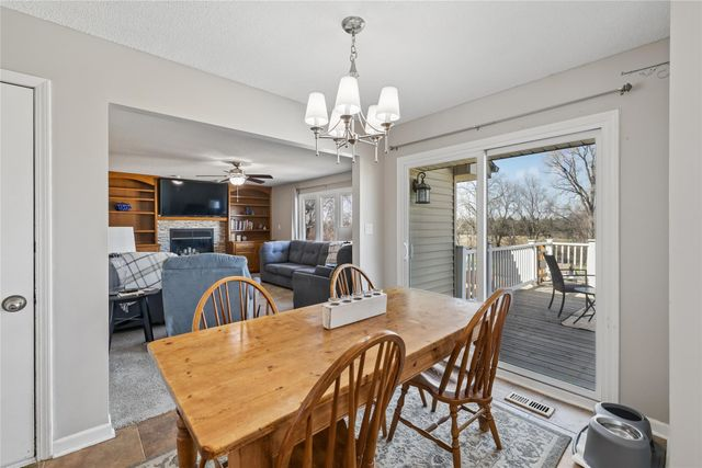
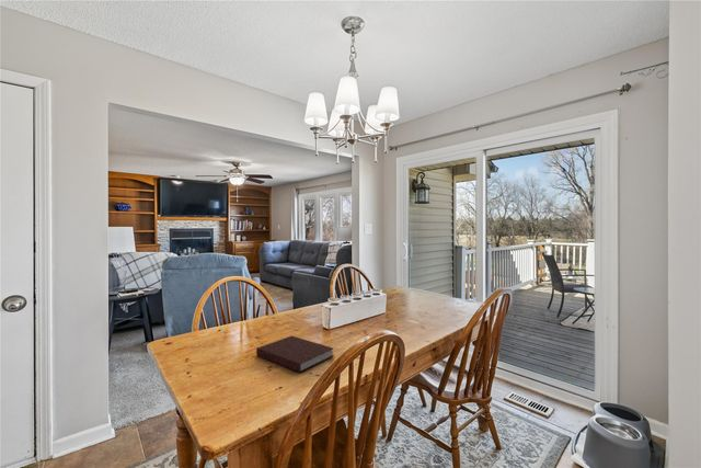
+ notebook (295, 352)
